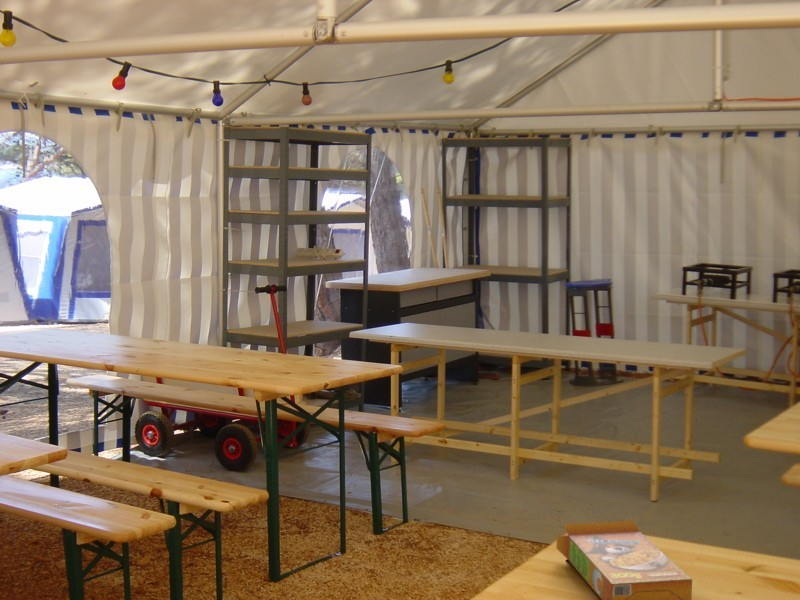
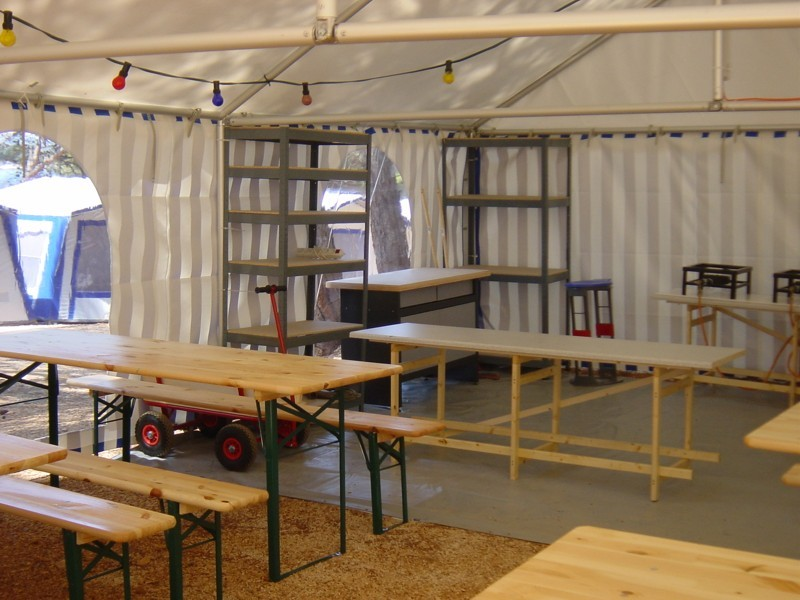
- cereal box (623, 562)
